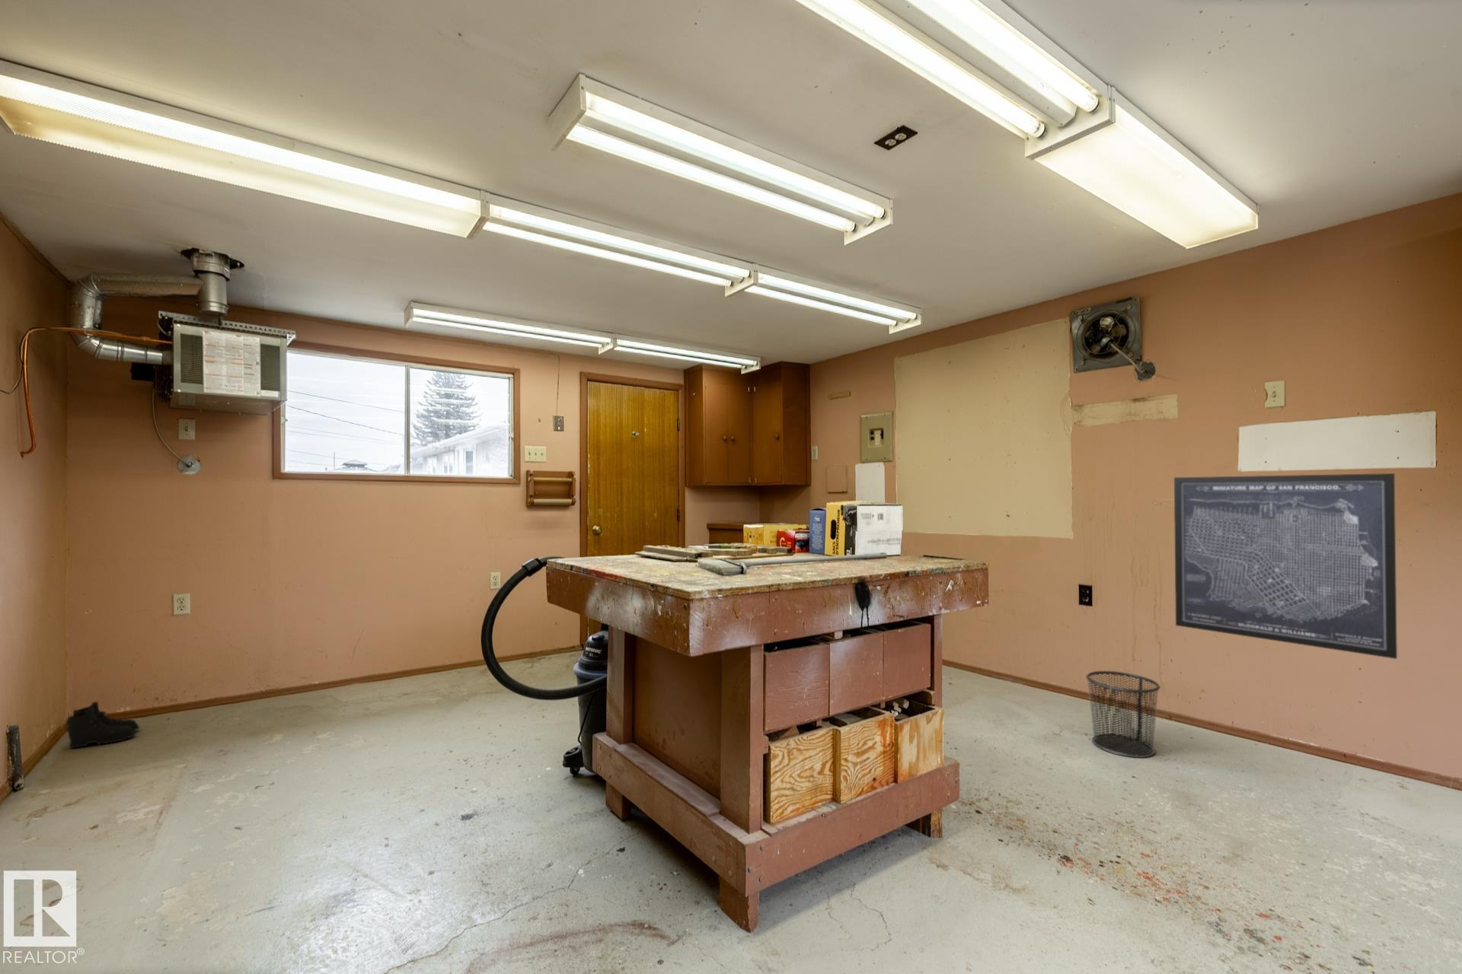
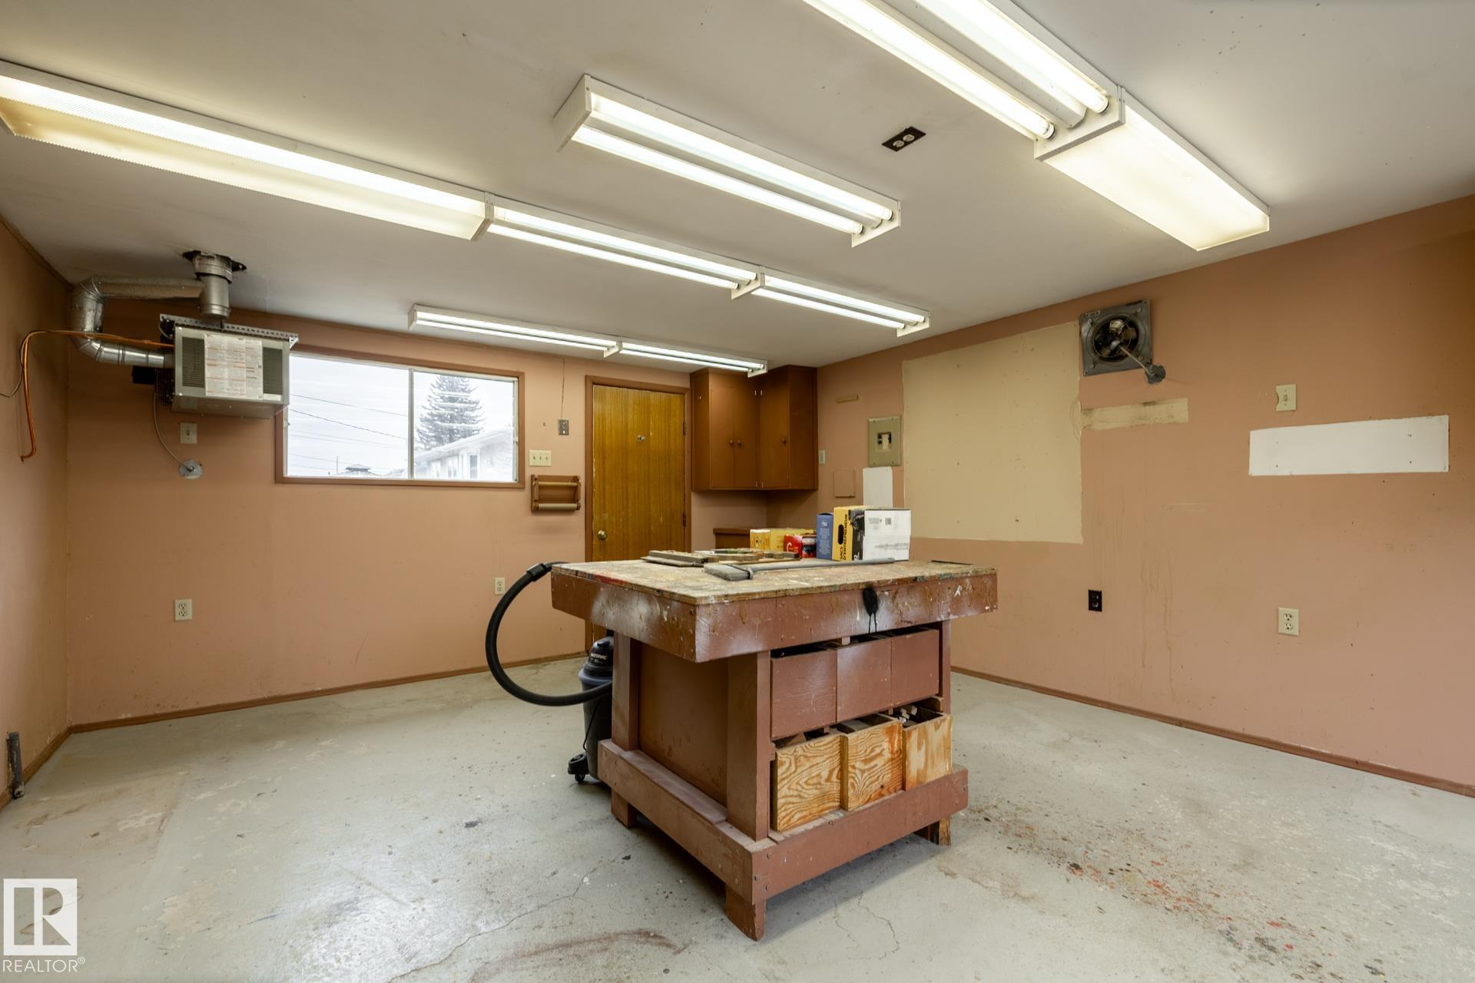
- waste bin (1123, 713)
- wall art (1273, 558)
- boots (103, 721)
